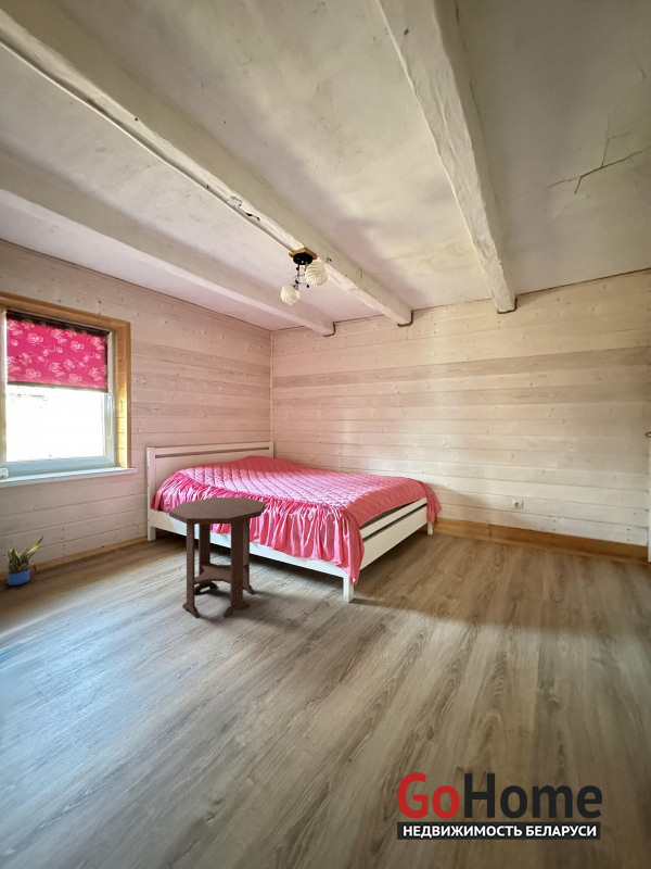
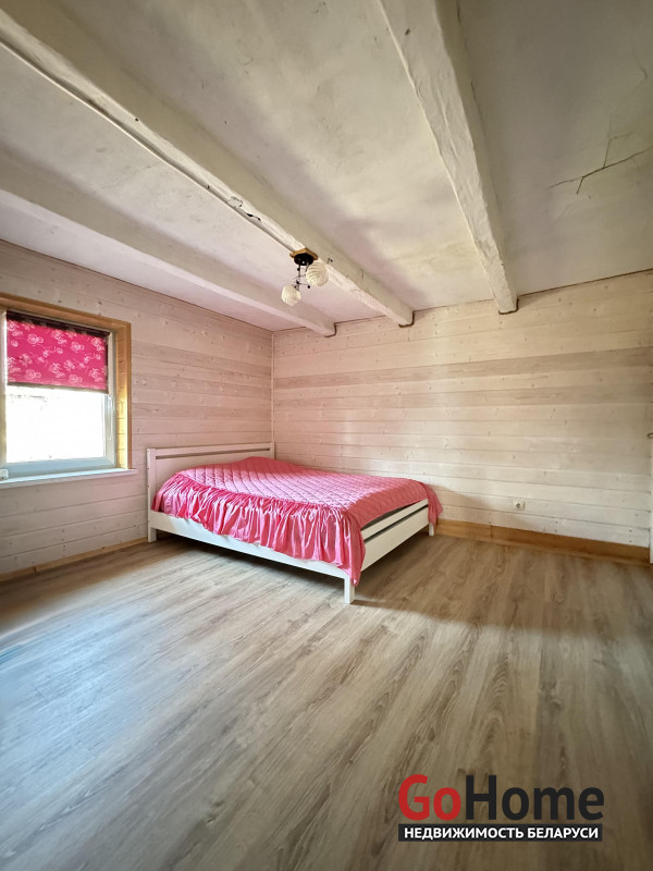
- potted plant (24, 558)
- side table (209, 553)
